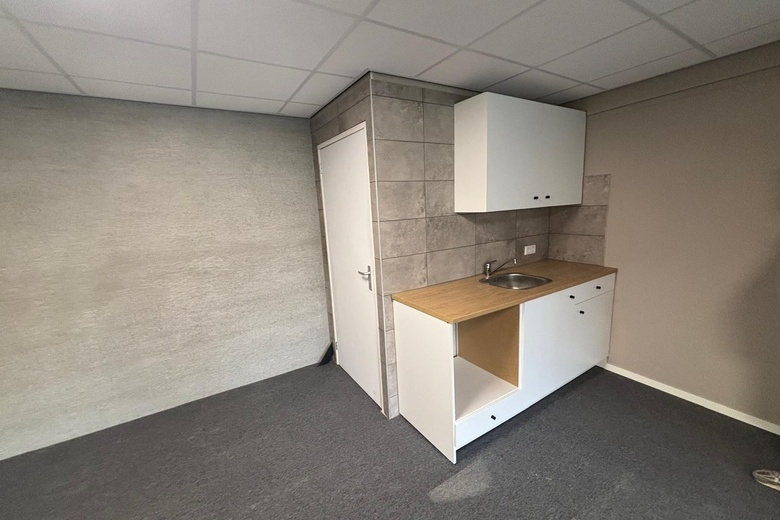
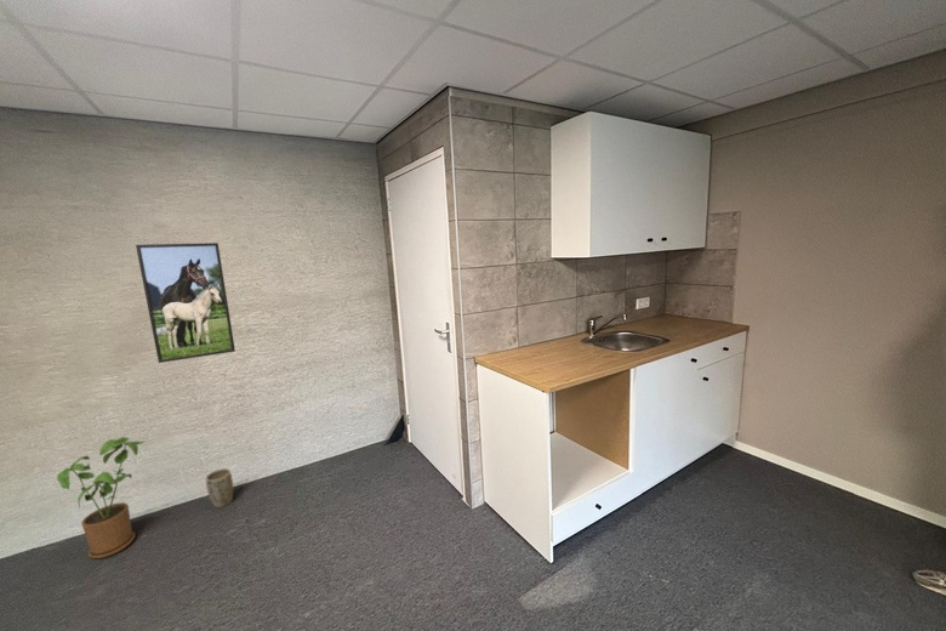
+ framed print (188, 301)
+ plant pot (220, 488)
+ house plant (106, 499)
